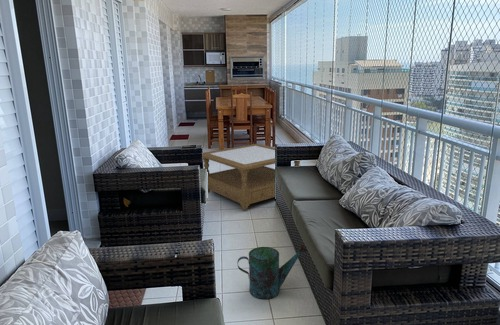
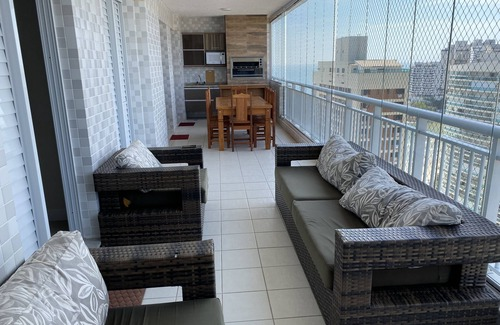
- coffee table (251, 173)
- watering can (272, 268)
